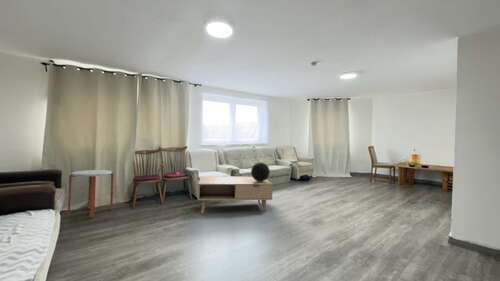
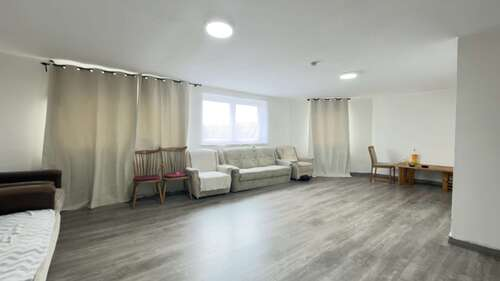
- coffee table (233, 193)
- decorative globe (260, 171)
- side table (91, 192)
